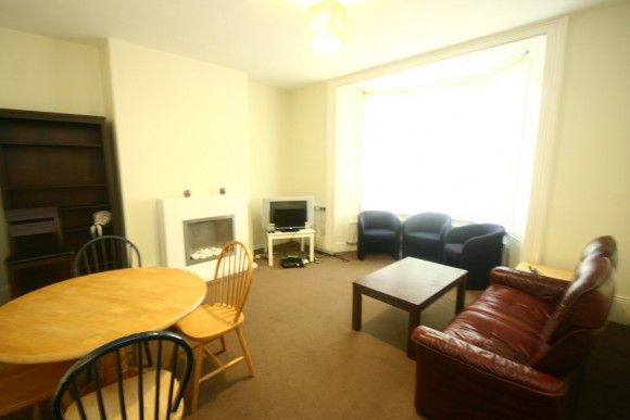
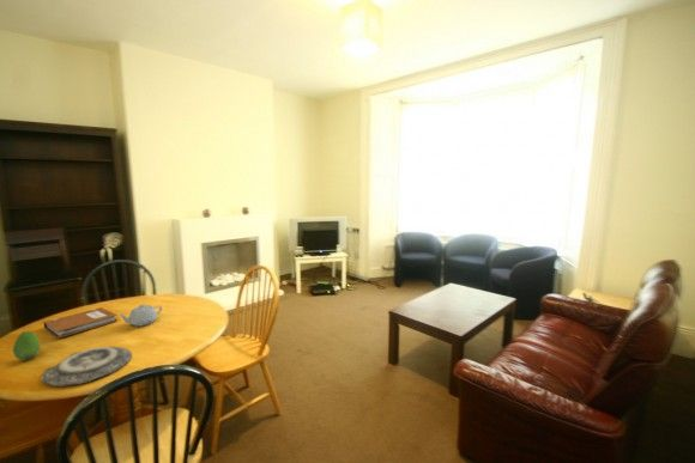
+ fruit (26, 345)
+ teapot (140, 313)
+ notebook (83, 321)
+ plate (90, 360)
